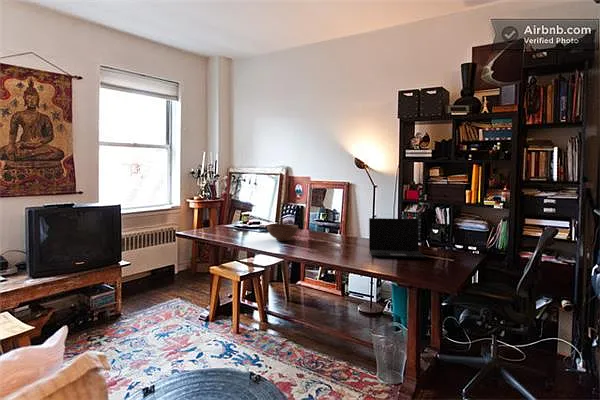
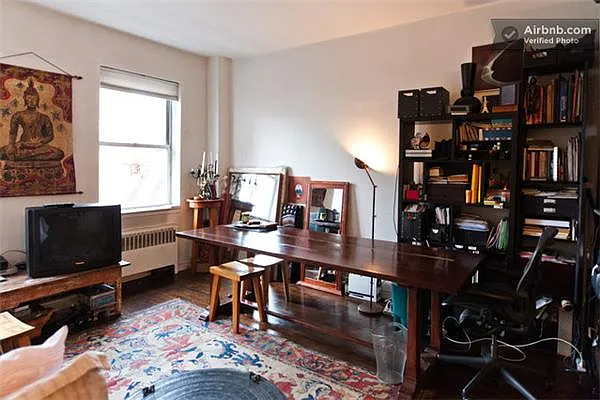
- laptop (395, 237)
- bowl (282, 233)
